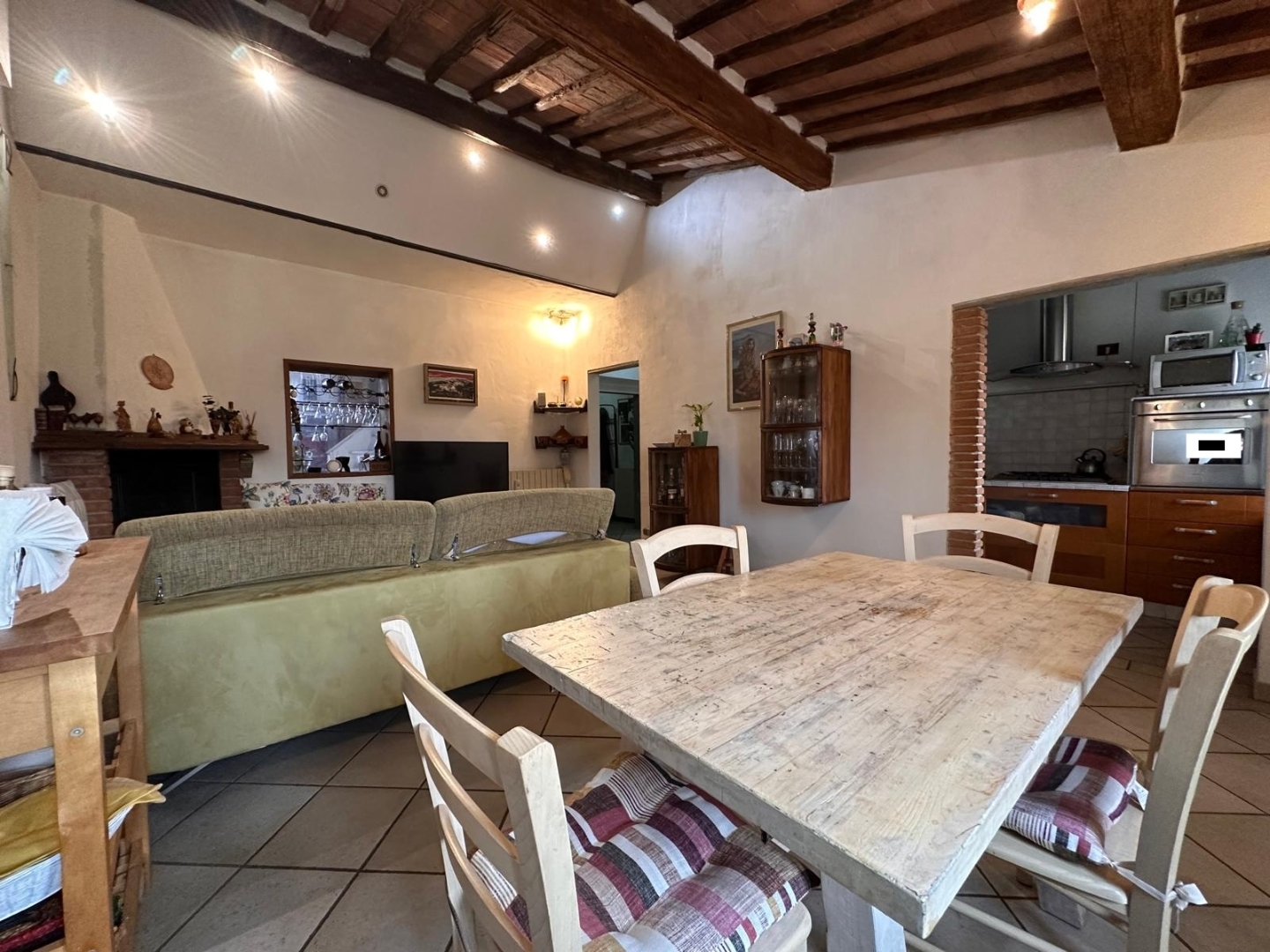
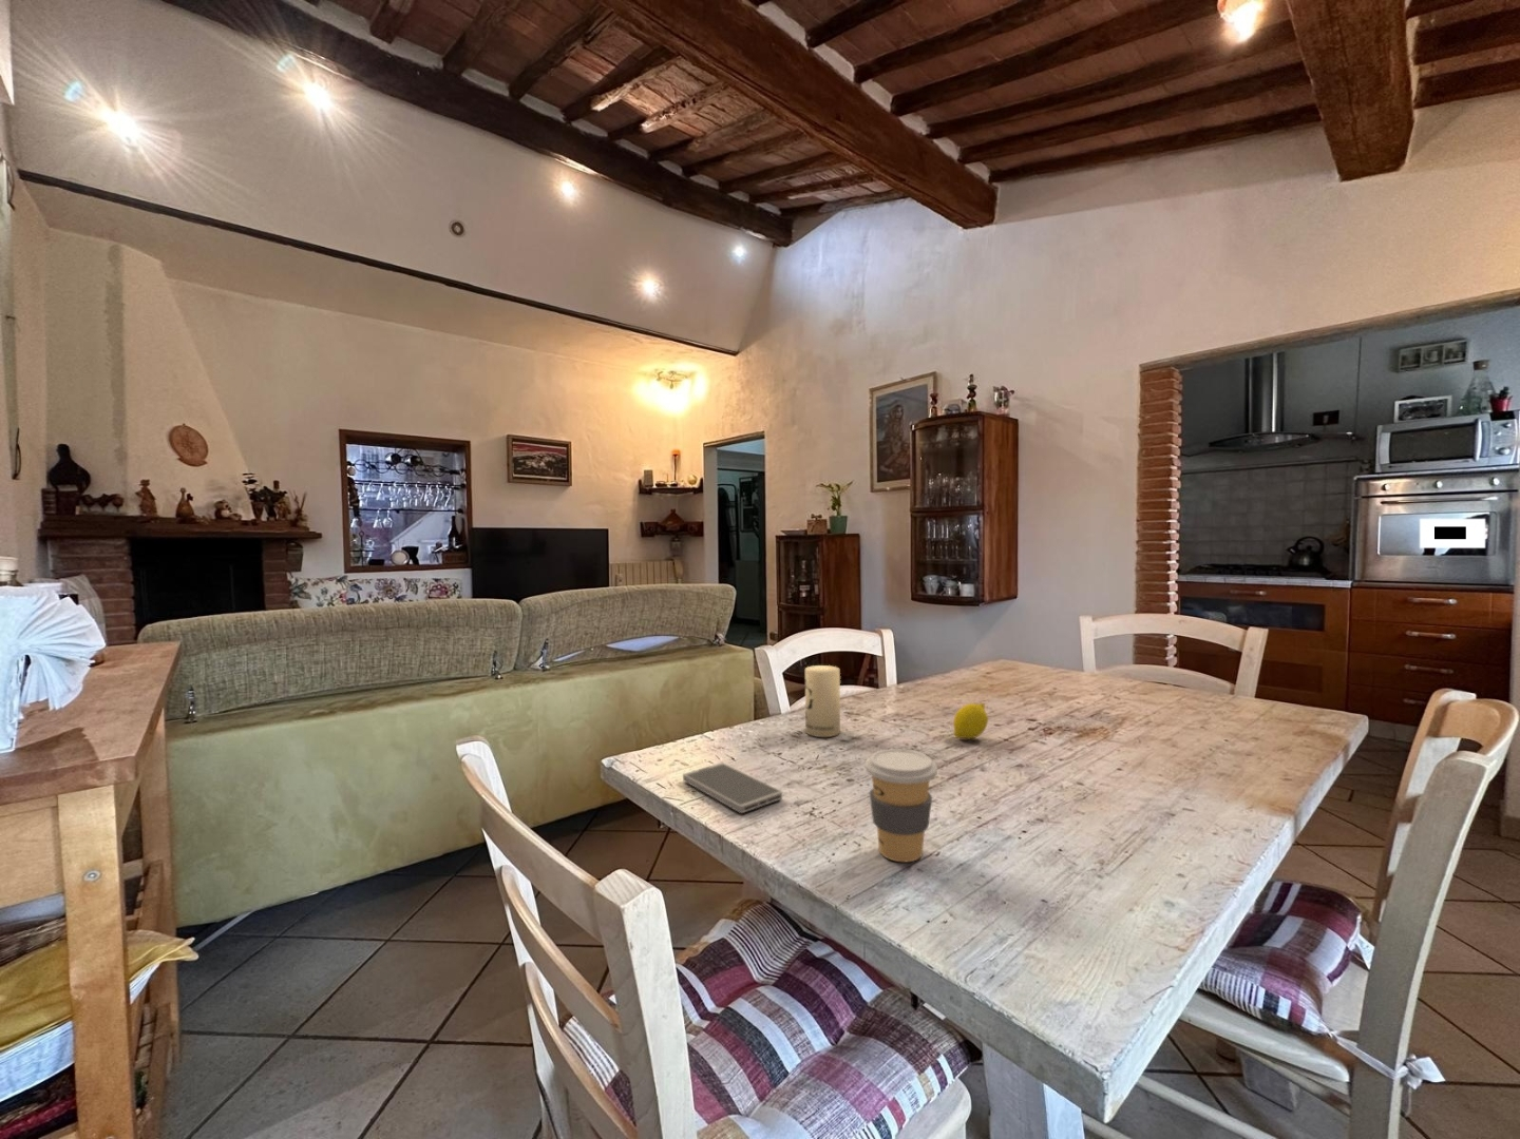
+ candle (822, 700)
+ smartphone (730, 786)
+ fruit (971, 720)
+ coffee cup (900, 805)
